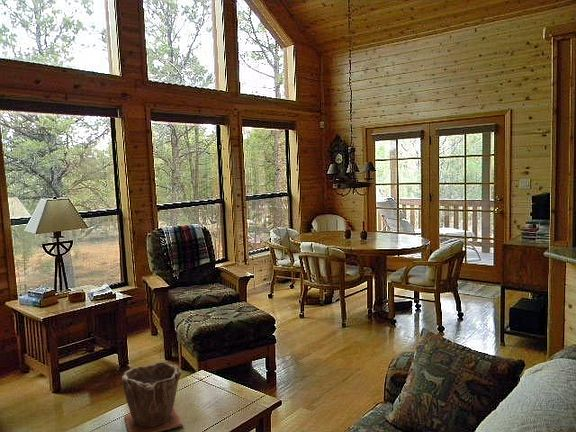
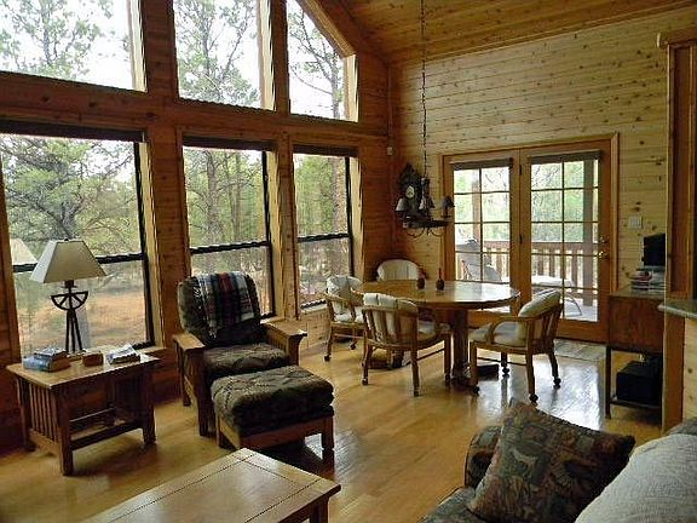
- plant pot (152, 395)
